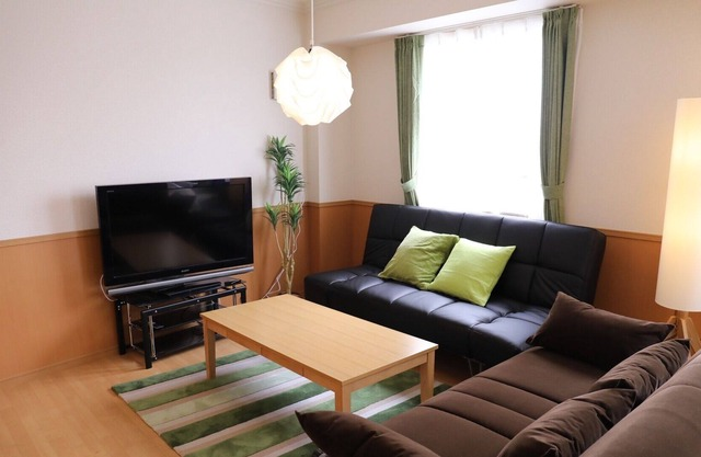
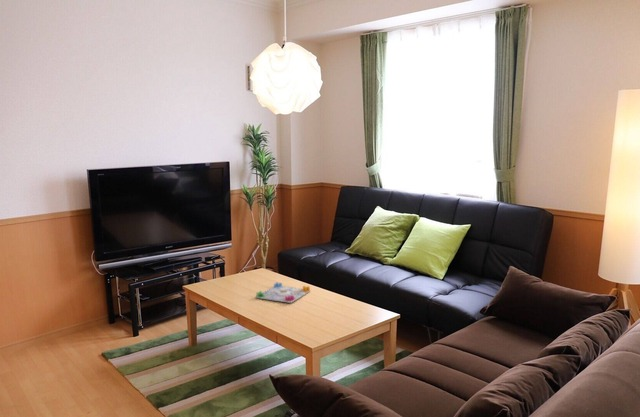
+ board game (283, 291)
